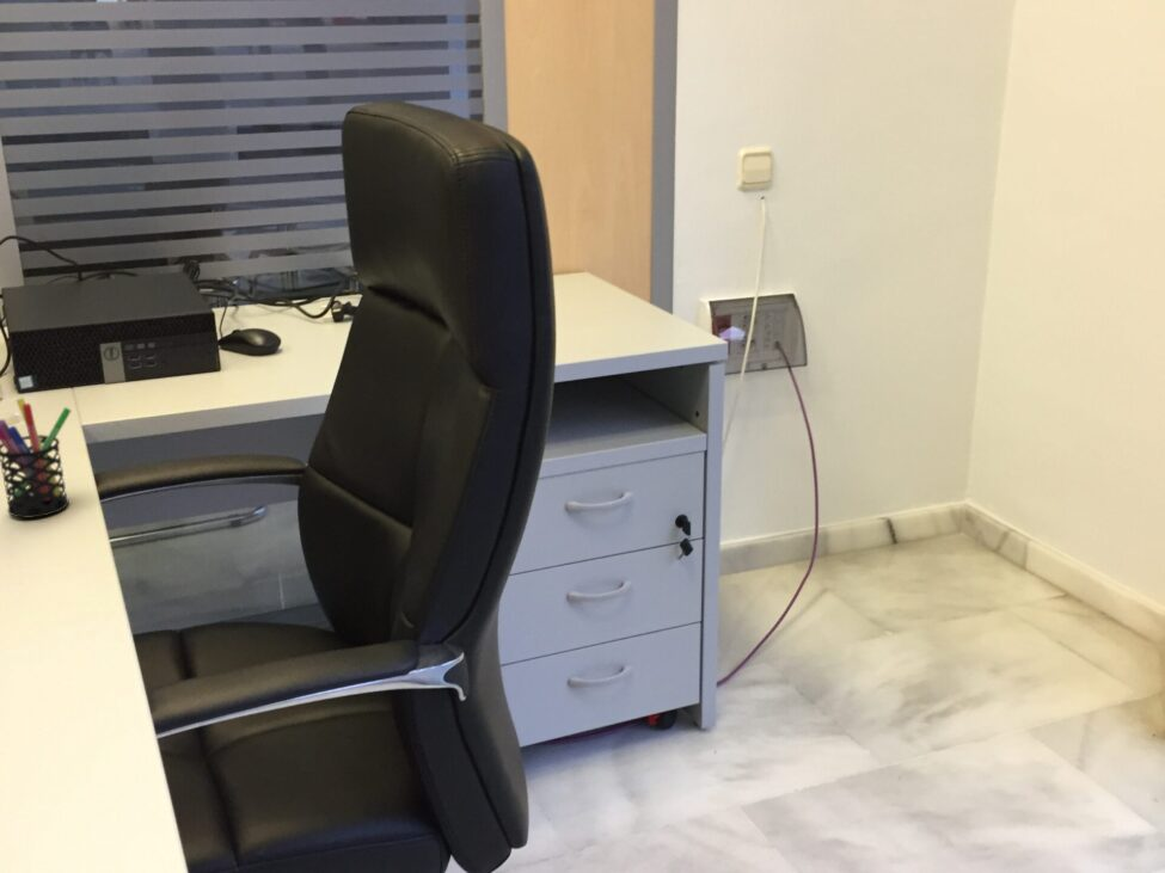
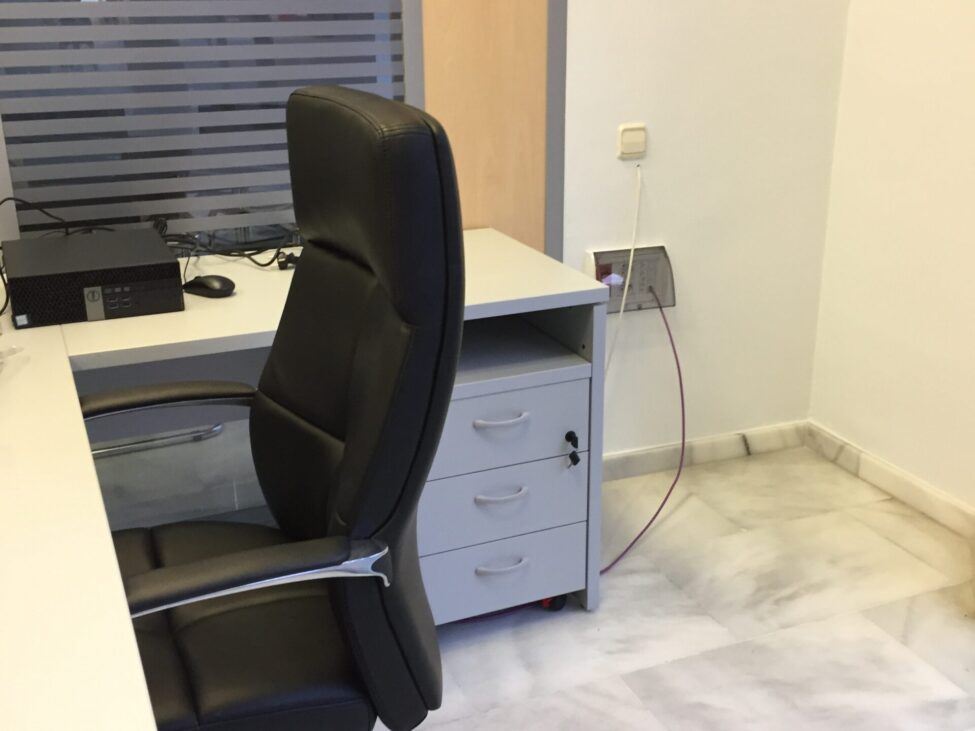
- pen holder (37, 453)
